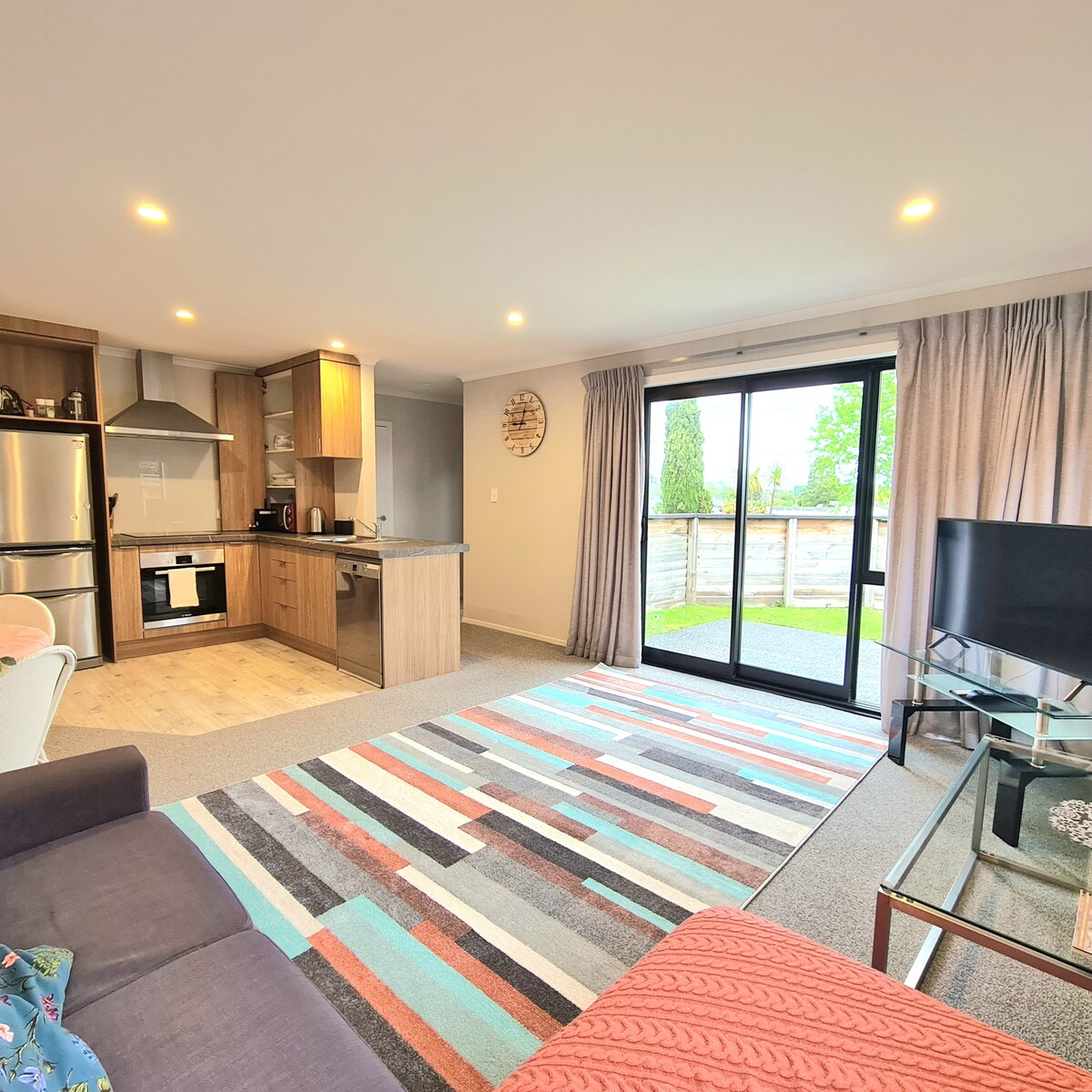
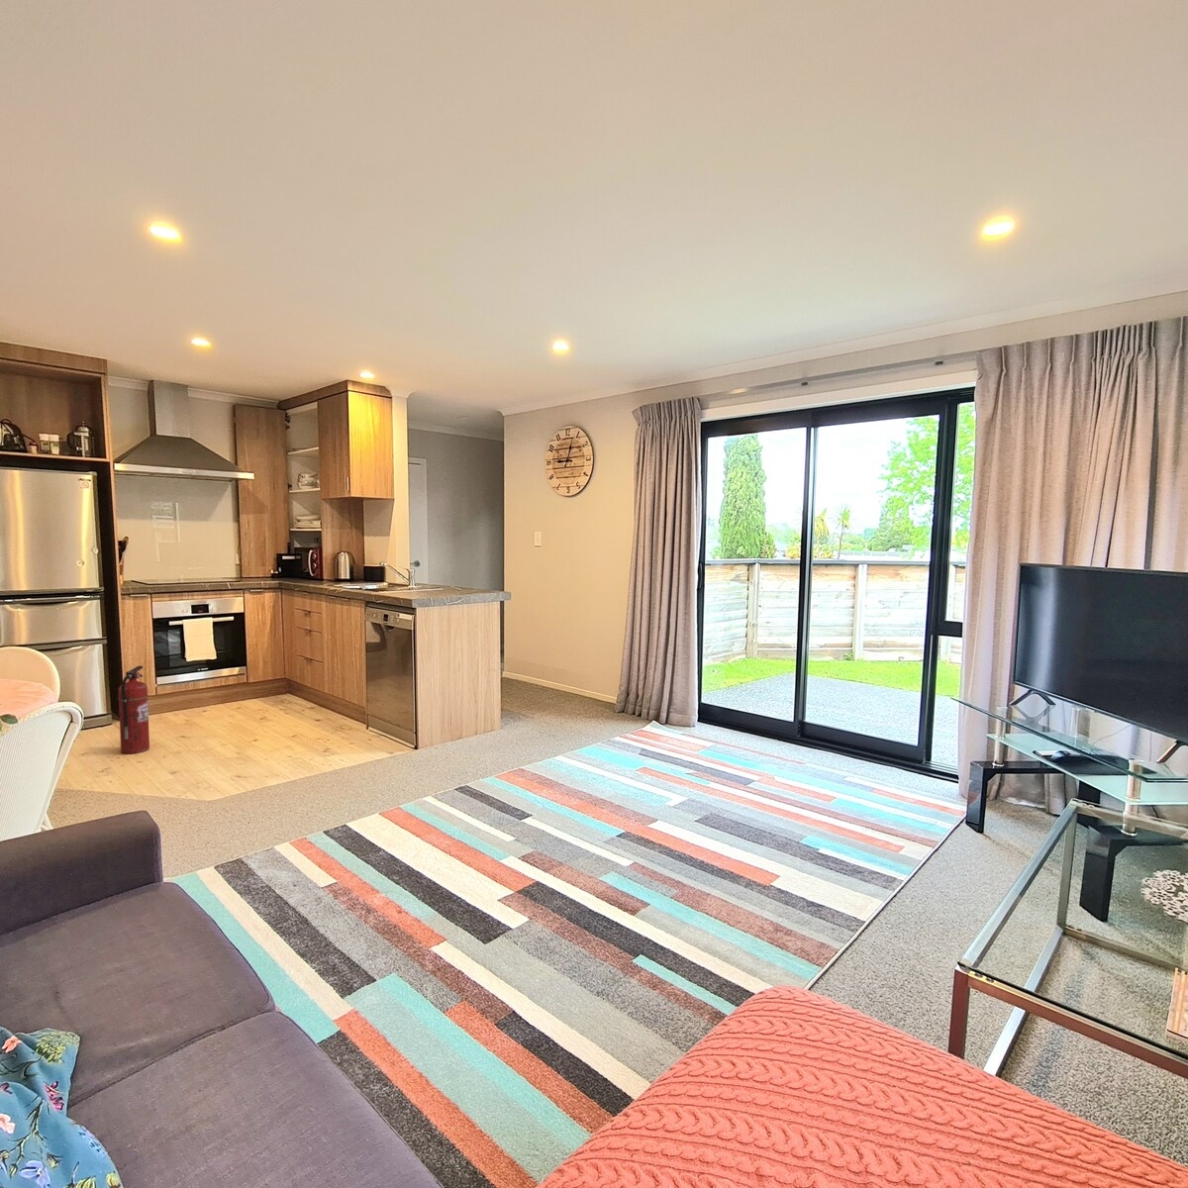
+ fire extinguisher (133, 709)
